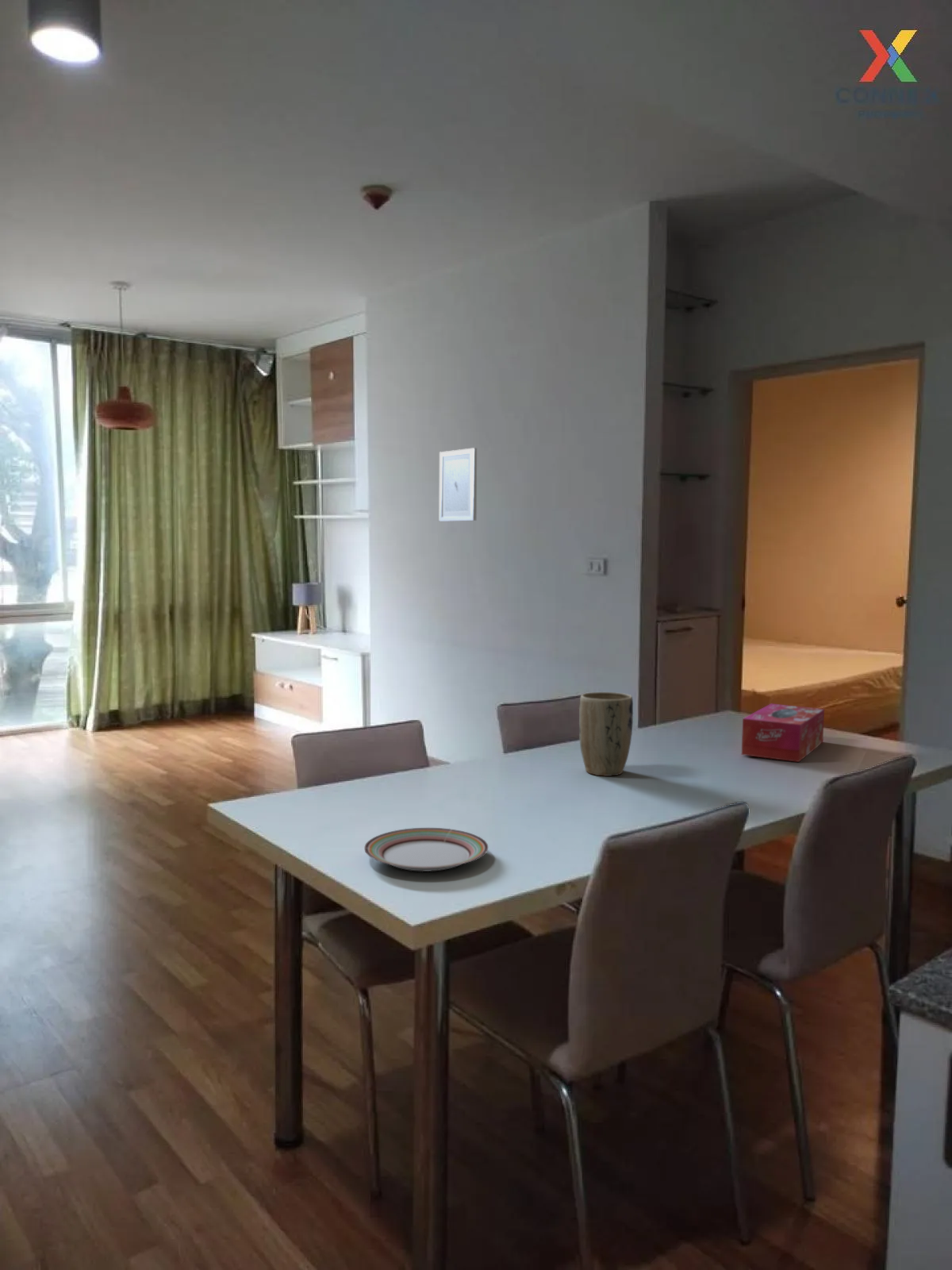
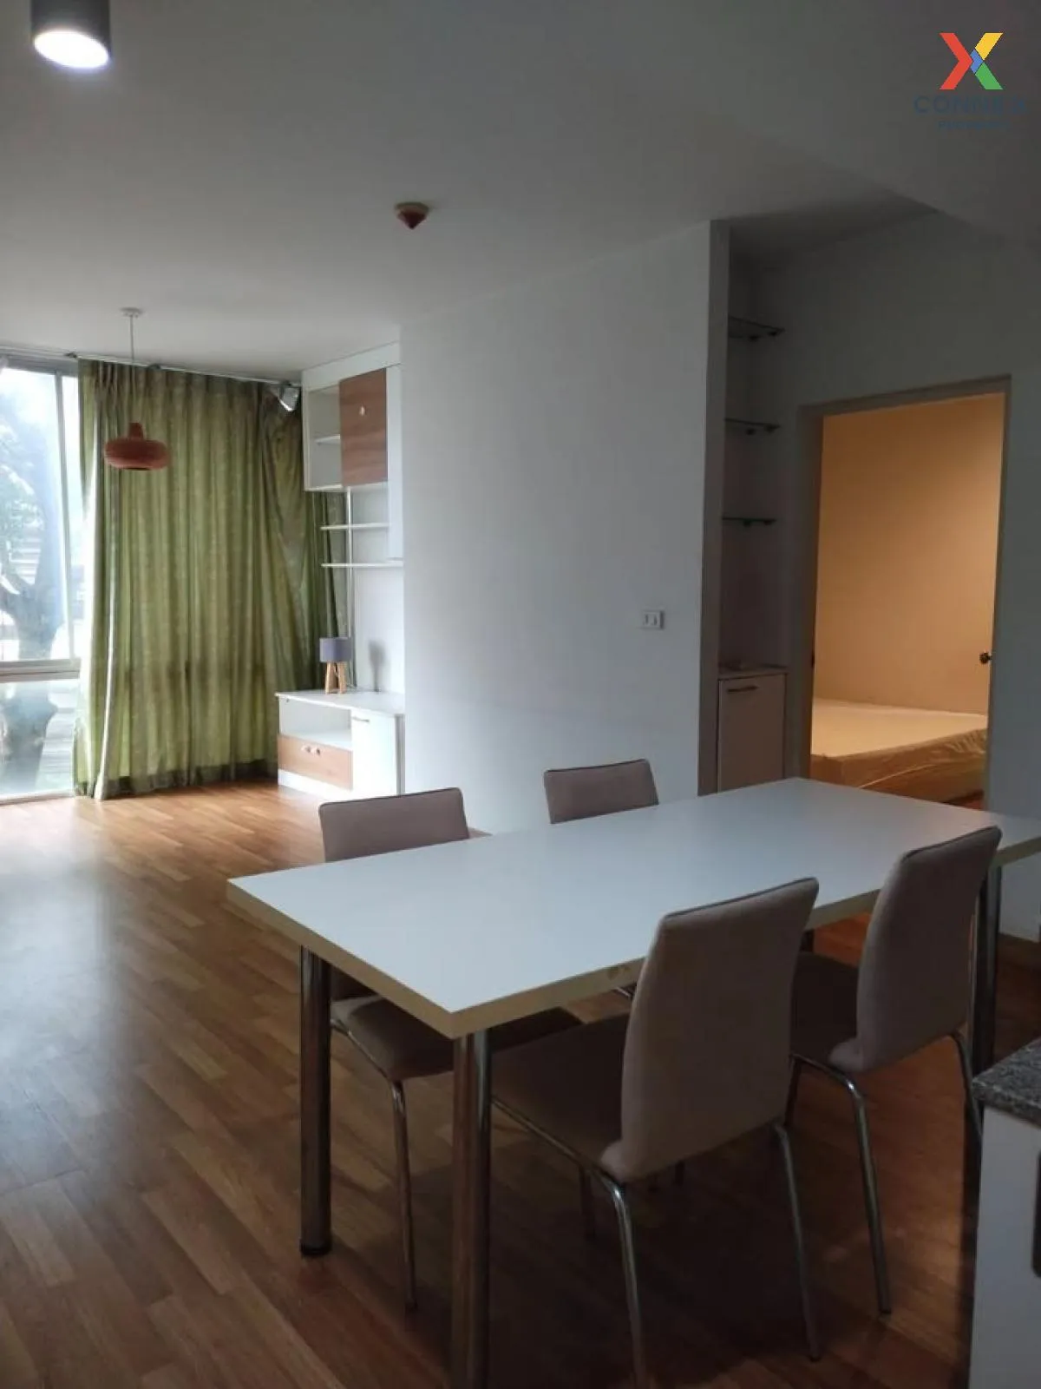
- tissue box (784, 730)
- plant pot (605, 733)
- plate (426, 851)
- wall art (457, 485)
